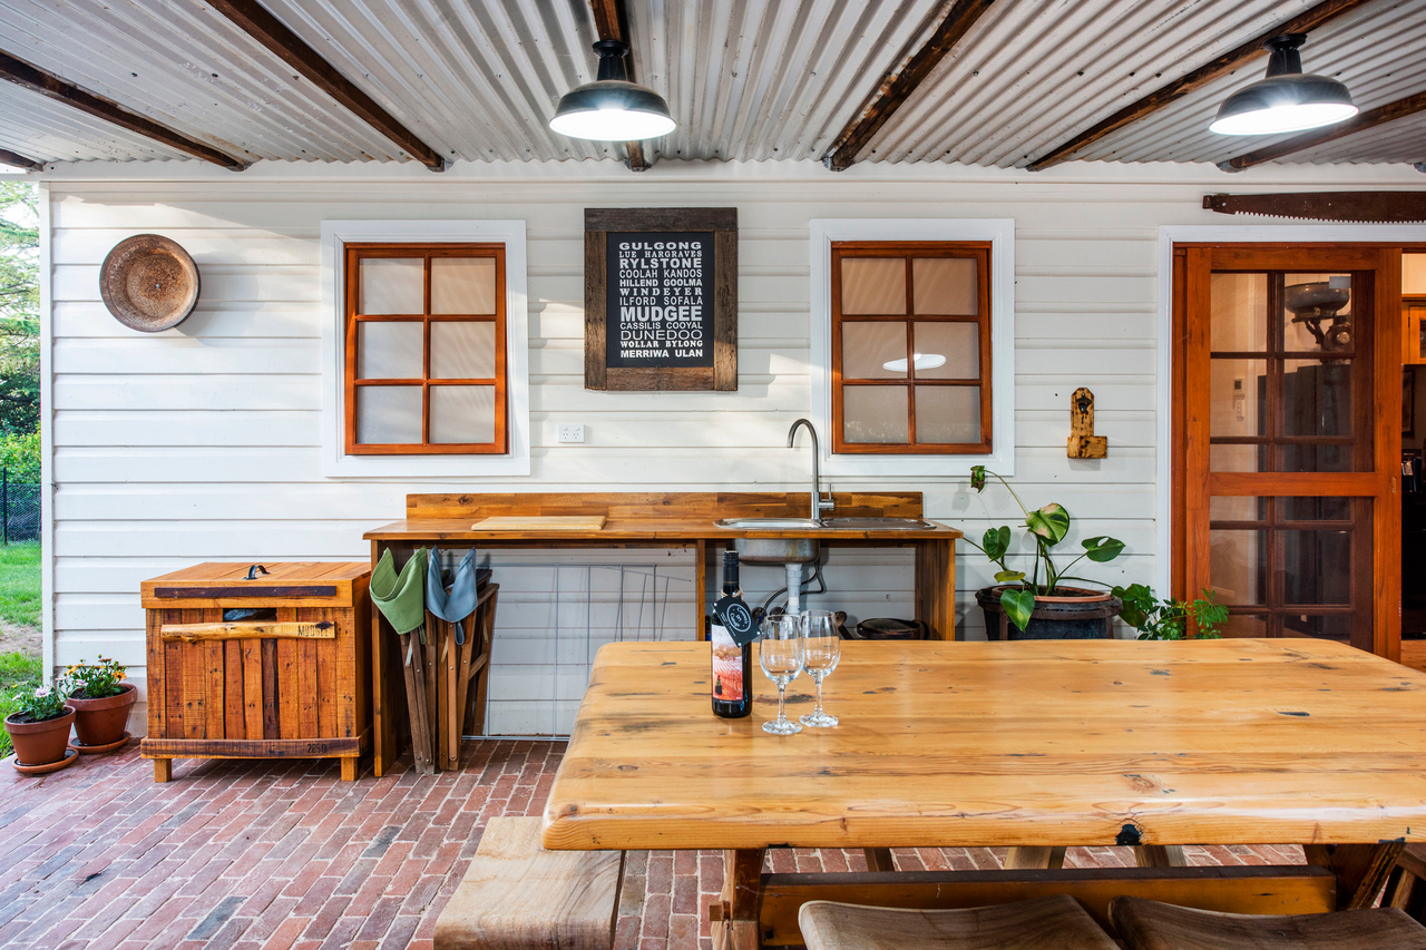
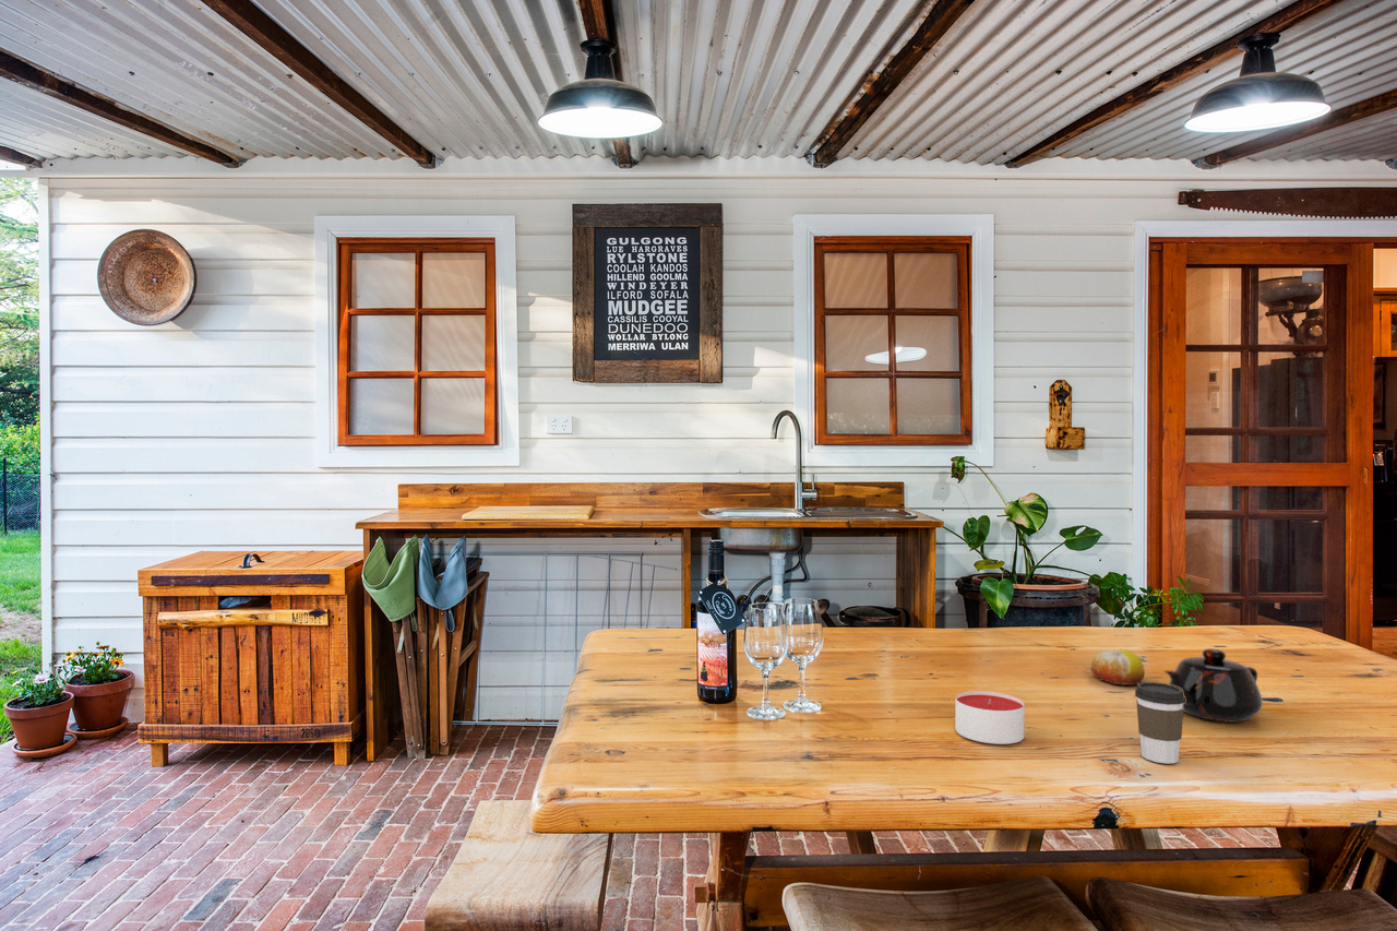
+ fruit (1117, 665)
+ candle (989, 715)
+ coffee cup (1159, 723)
+ teapot (1210, 682)
